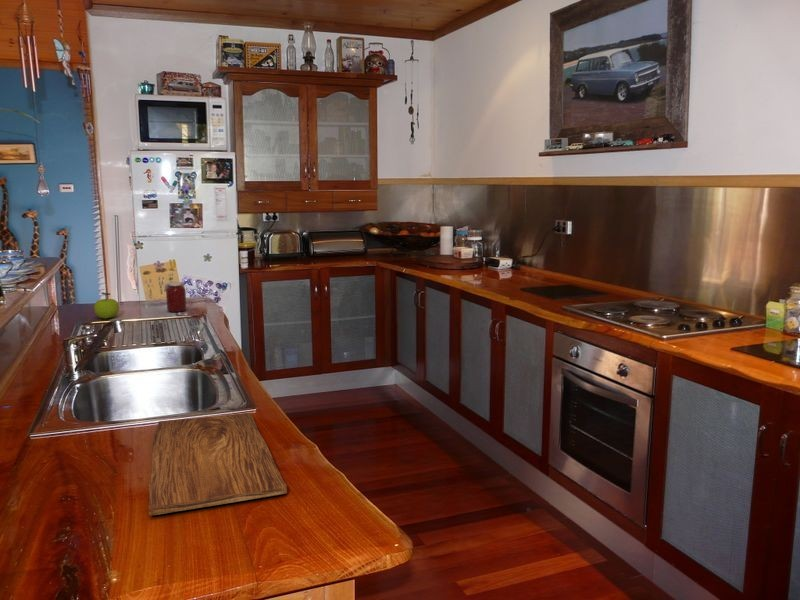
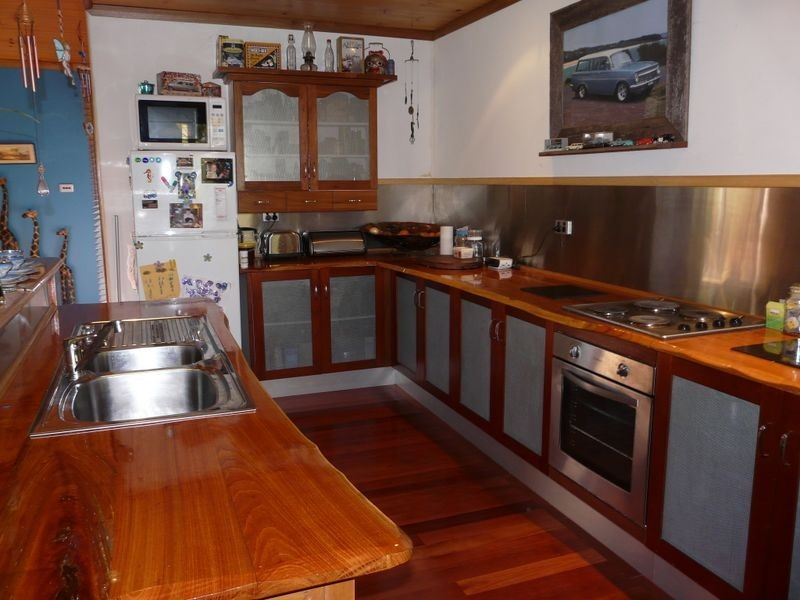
- fruit (106, 304)
- cutting board (210, 454)
- jar (175, 296)
